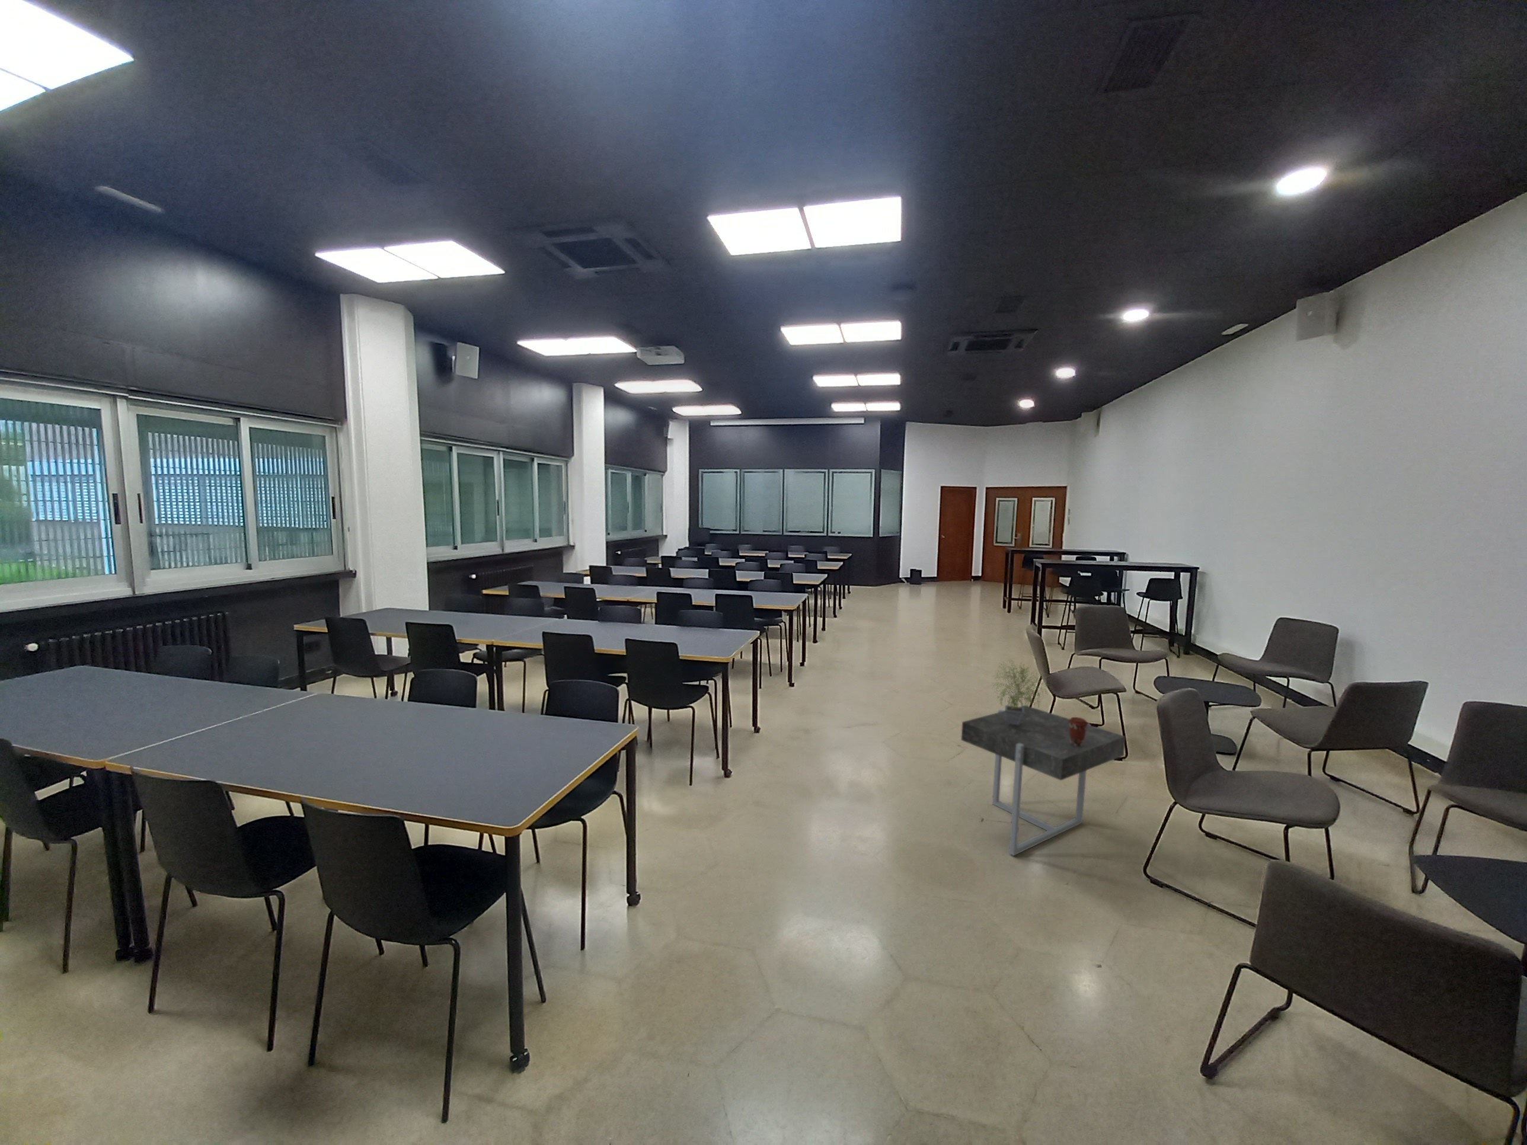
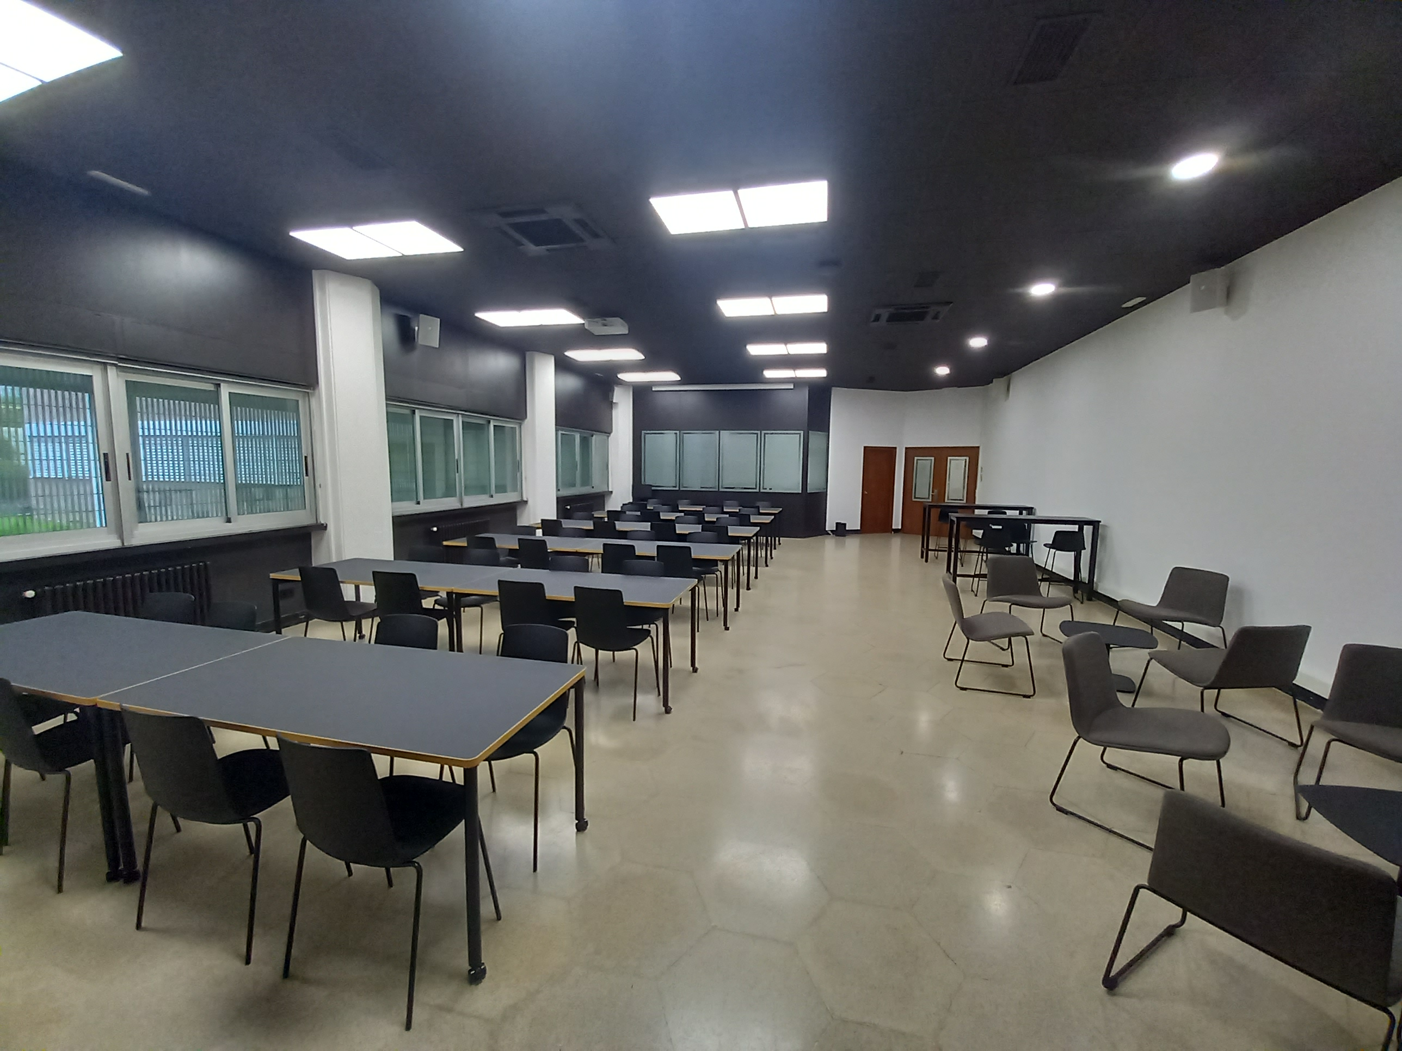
- coffee cup (1077, 731)
- side table (1038, 771)
- potted plant (1020, 692)
